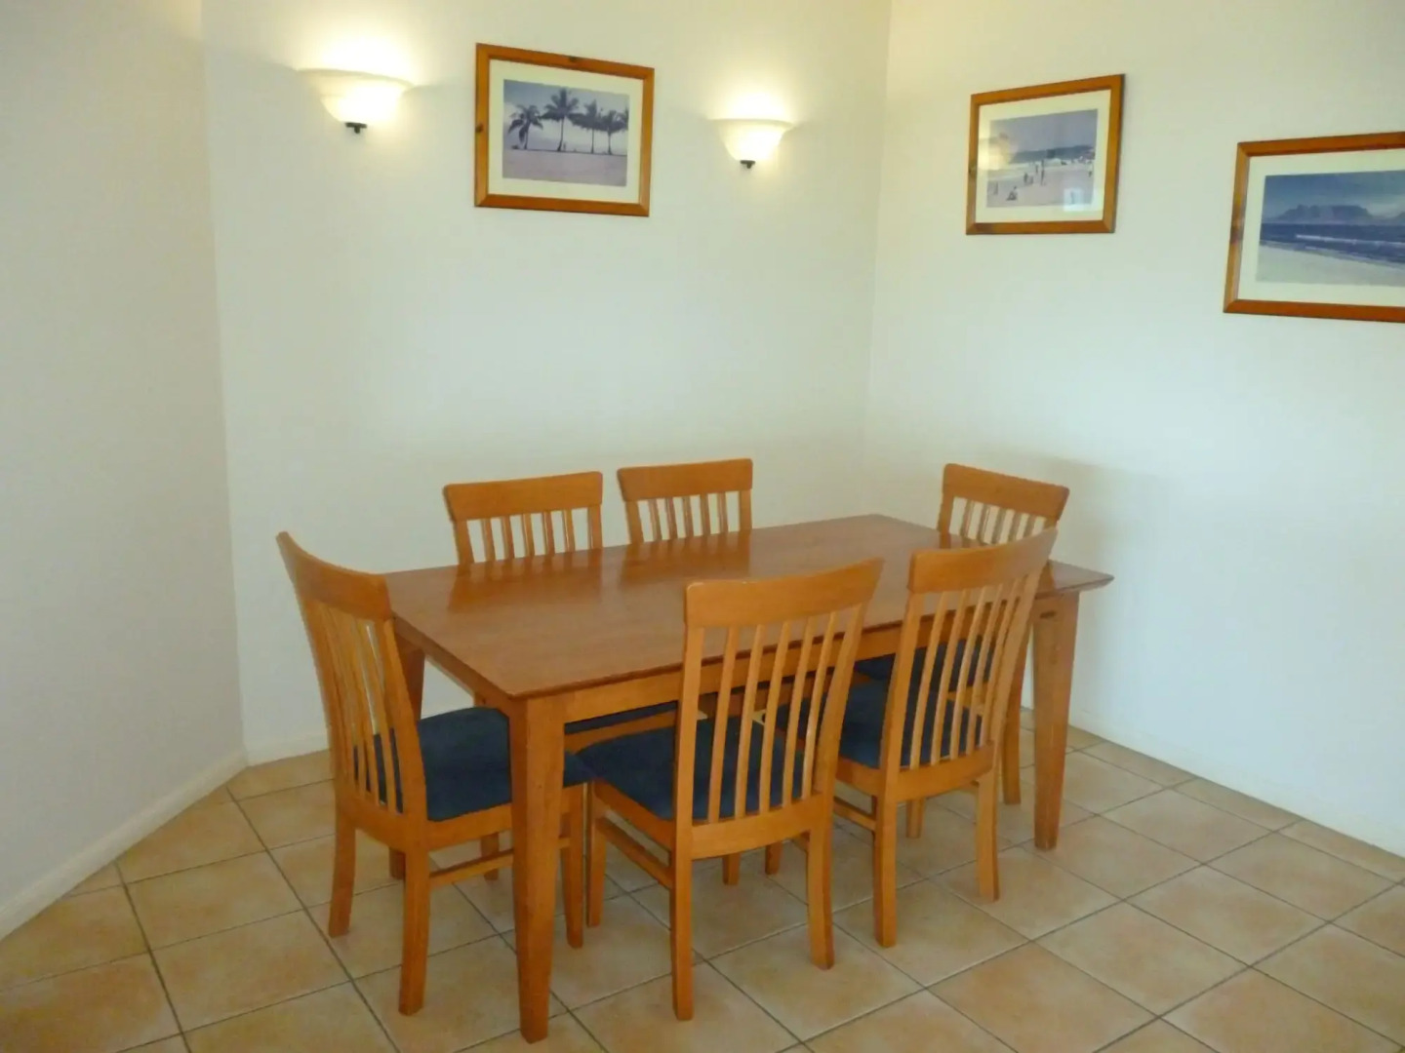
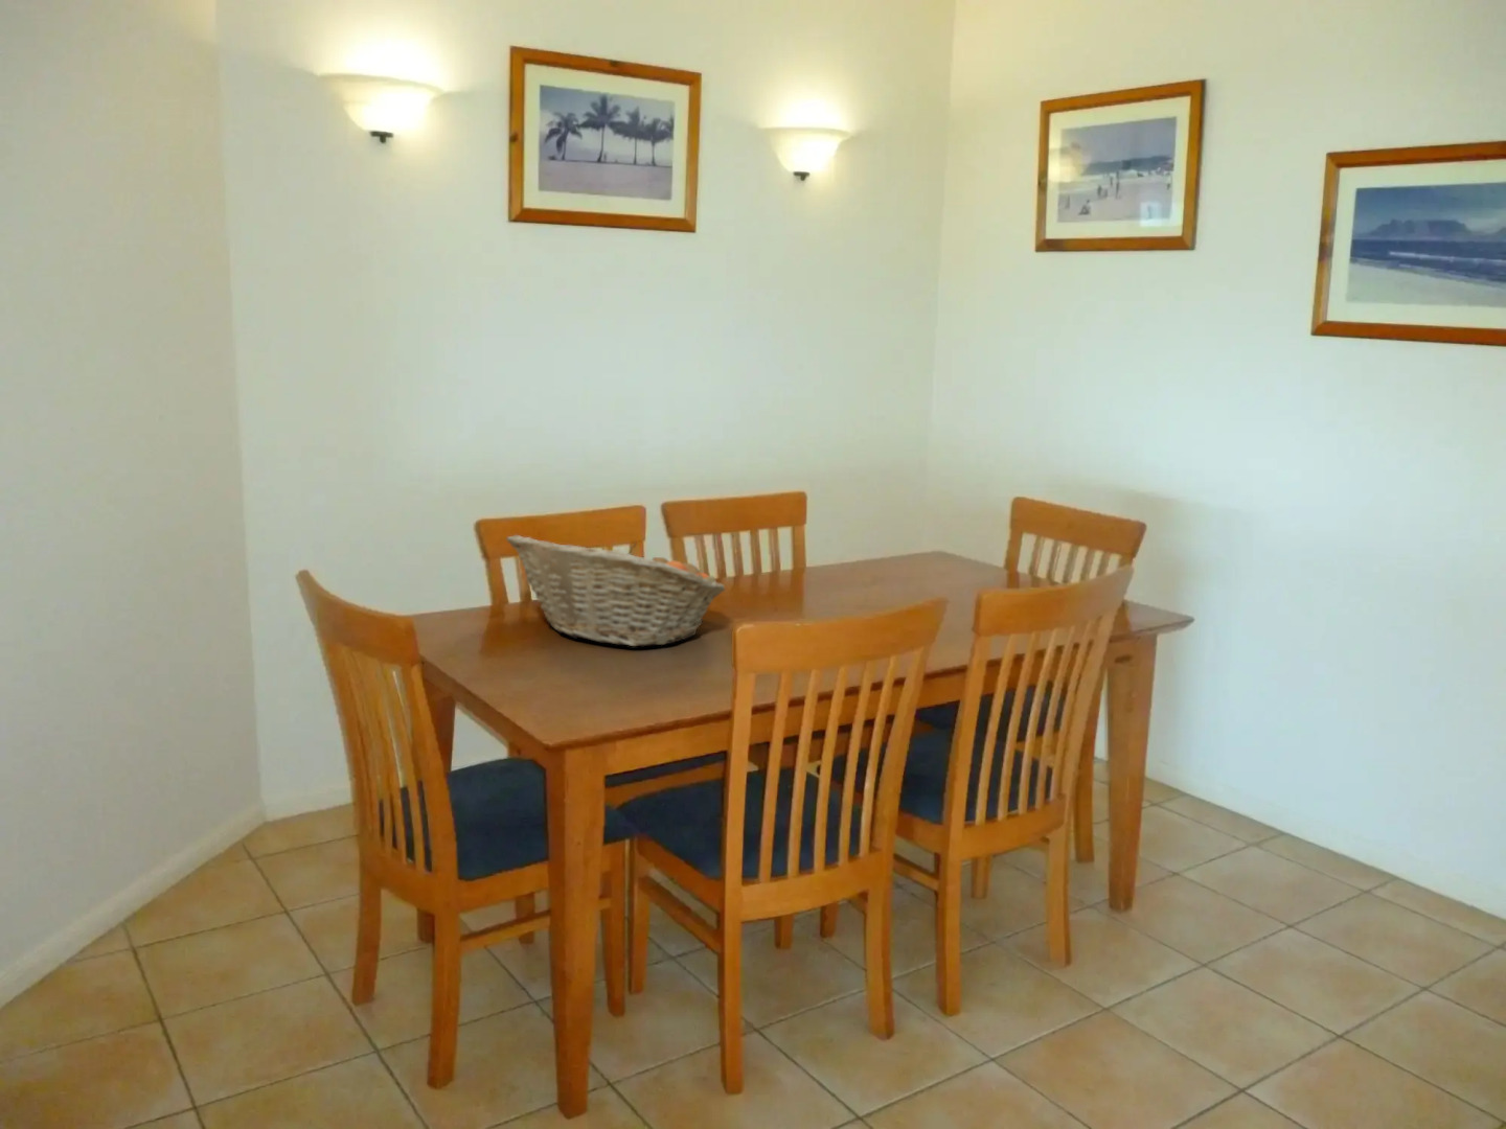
+ fruit basket (614, 582)
